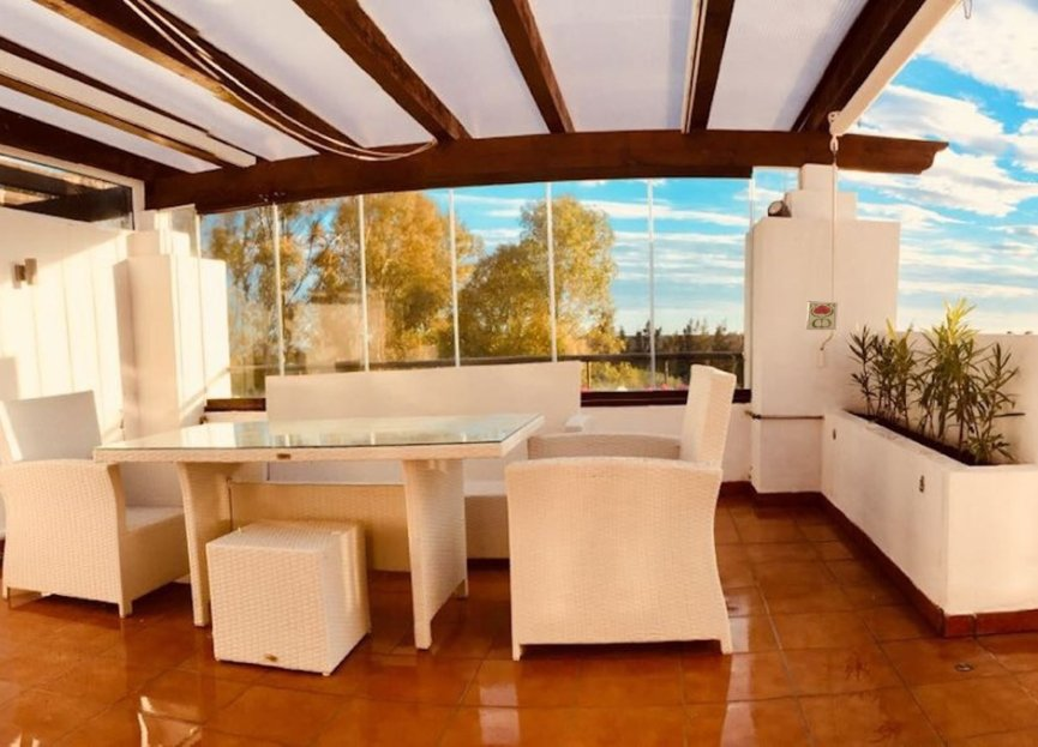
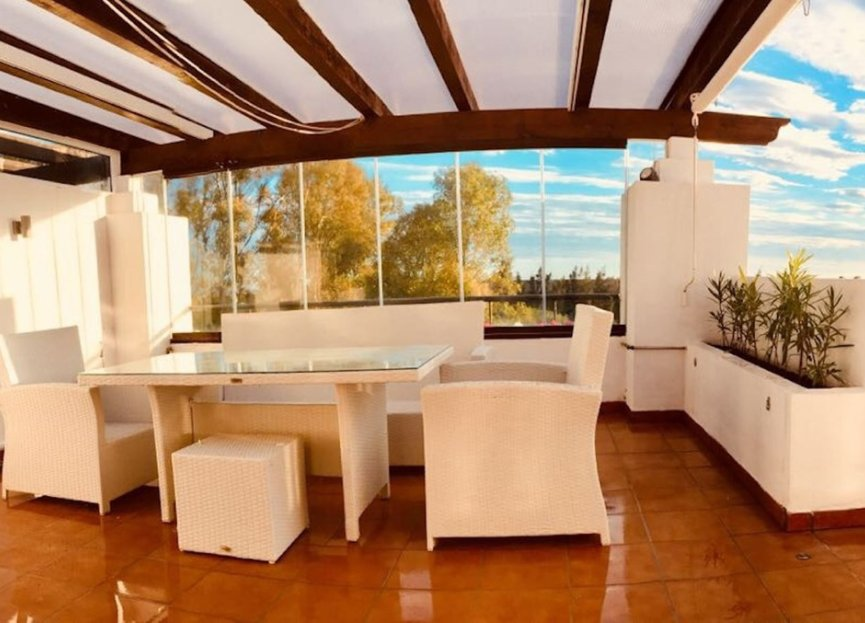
- decorative tile (821, 315)
